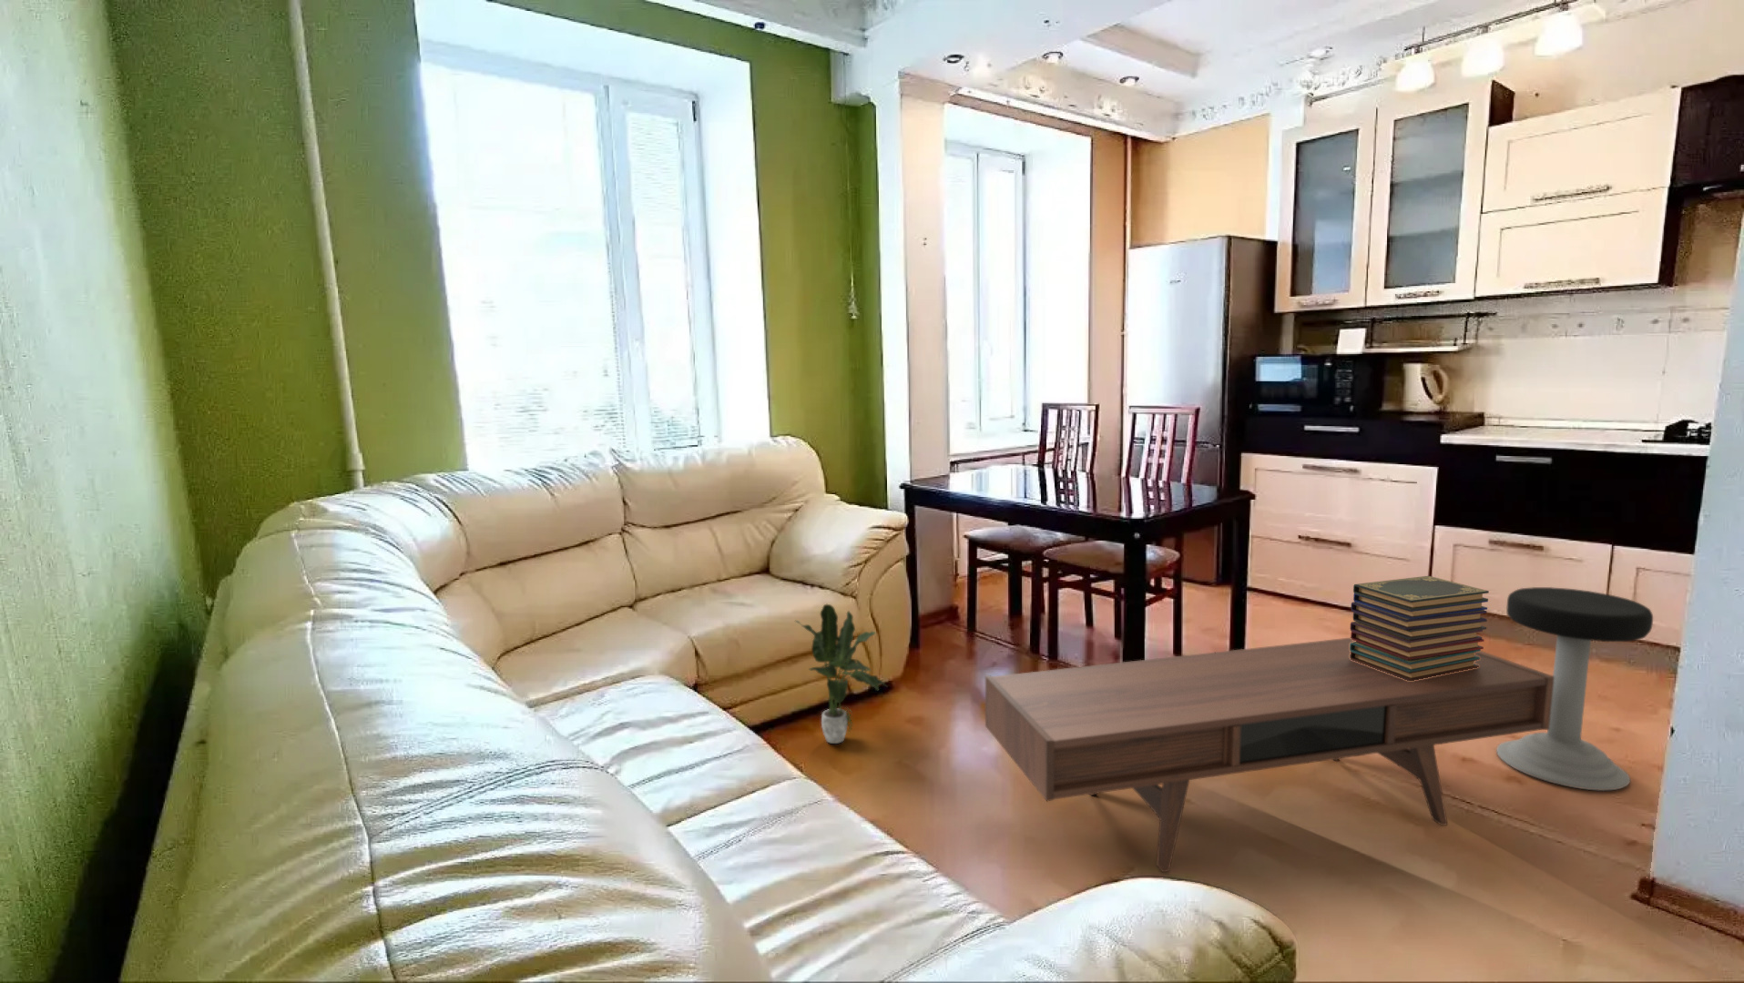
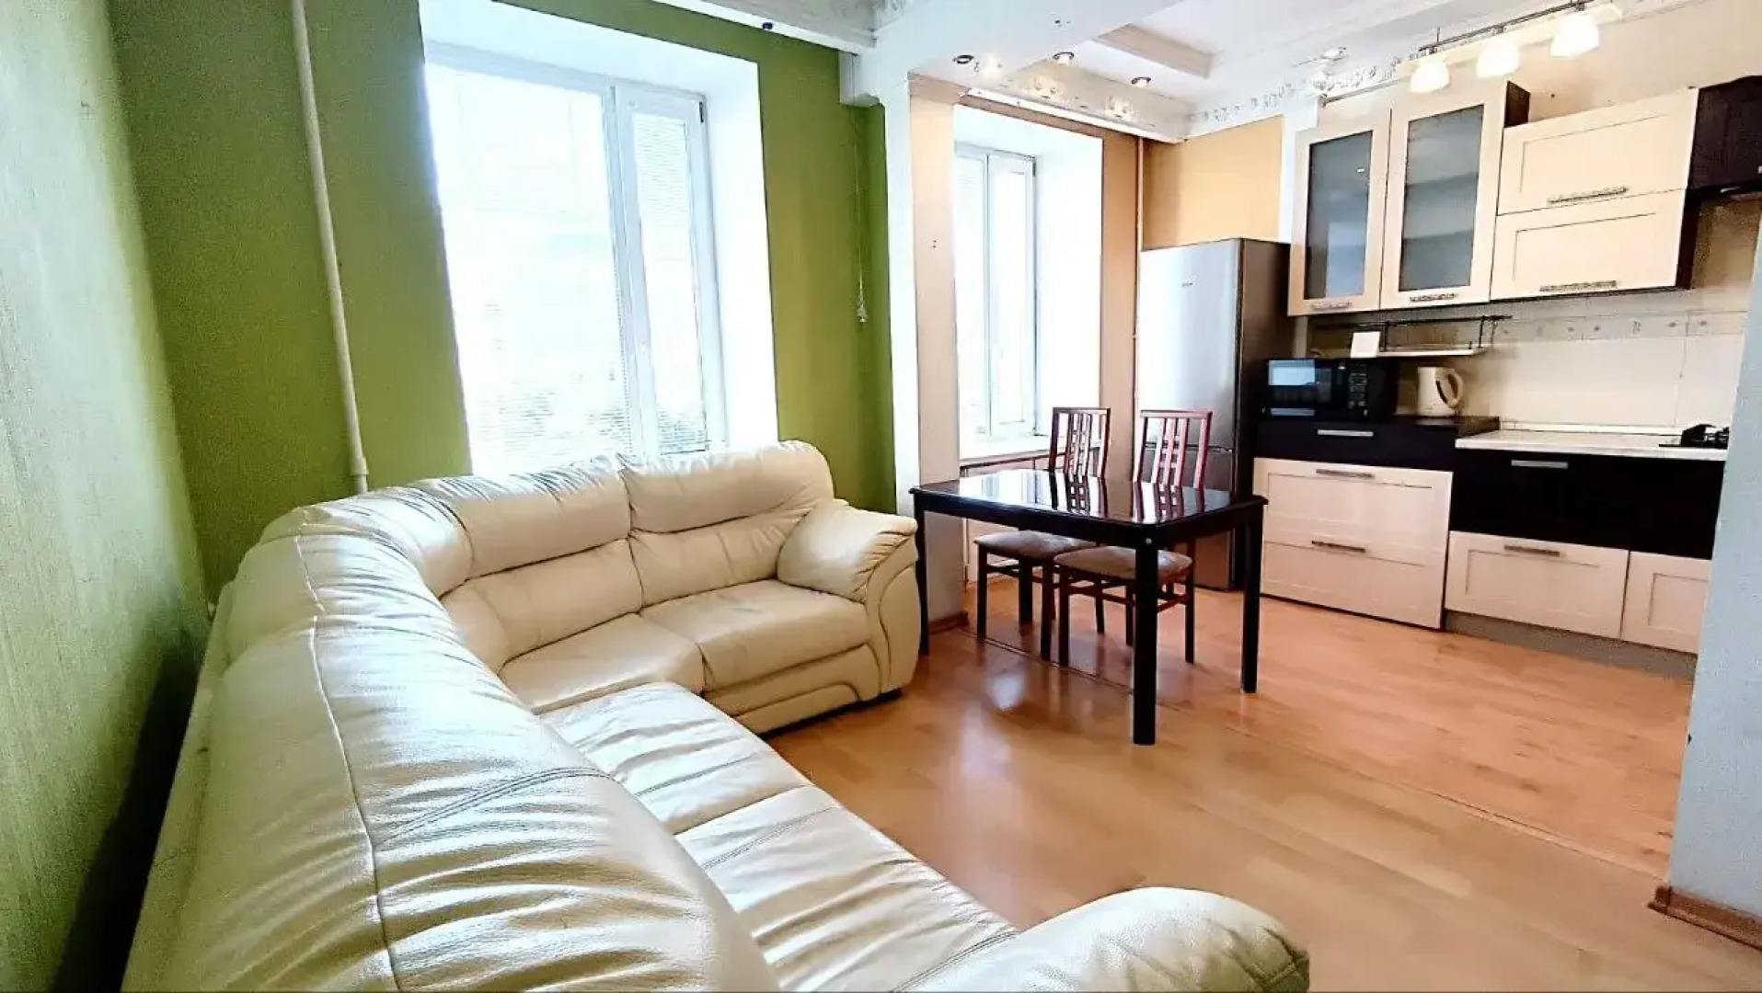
- coffee table (1259, 741)
- stool (1568, 685)
- potted plant (838, 675)
- book stack (1416, 624)
